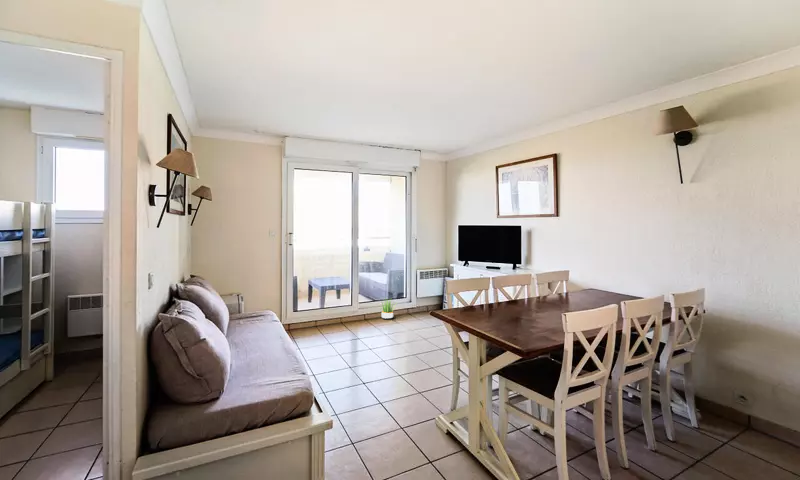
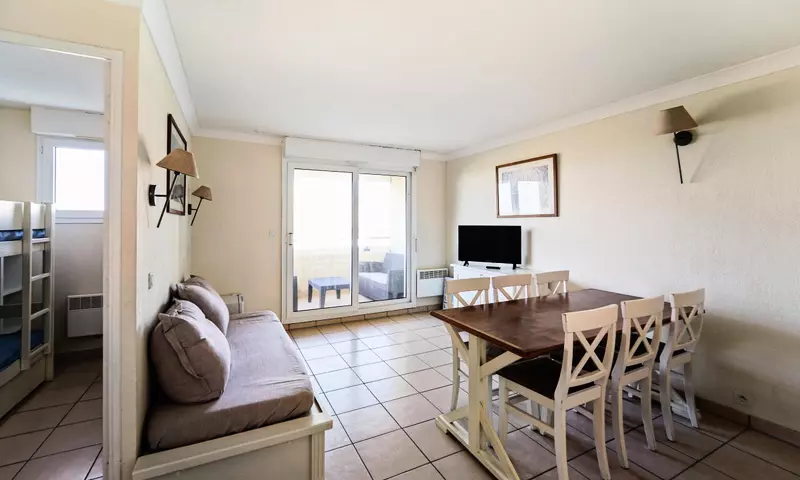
- potted plant (387, 308)
